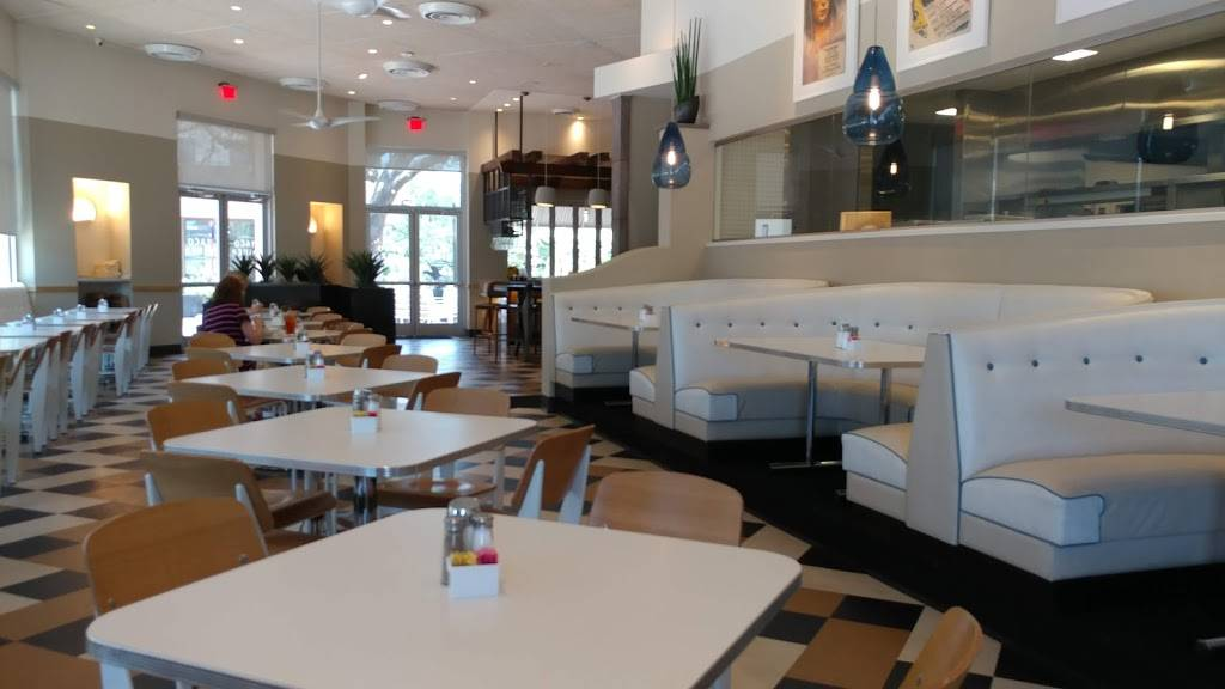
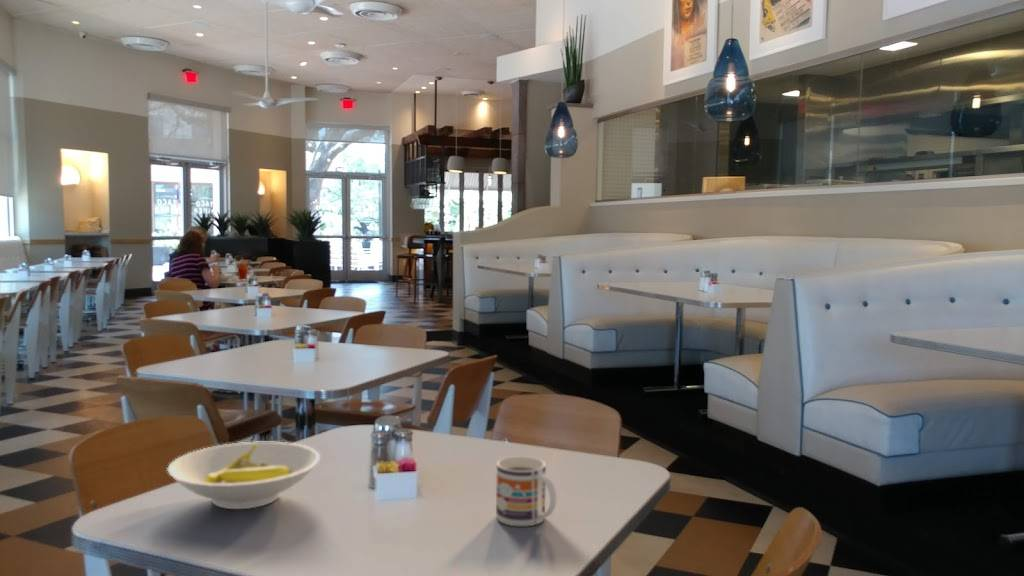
+ mug (523, 492)
+ bowl (246, 476)
